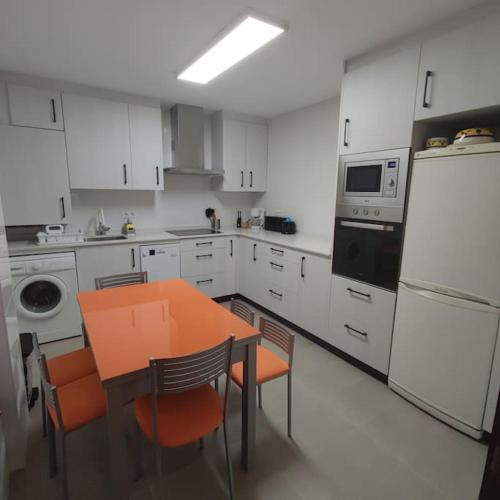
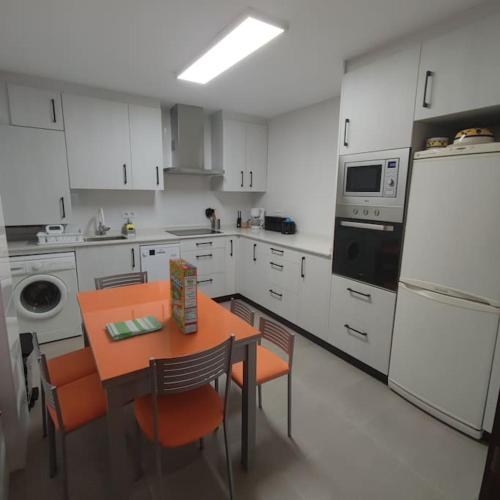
+ dish towel (134, 325)
+ cereal box (182, 294)
